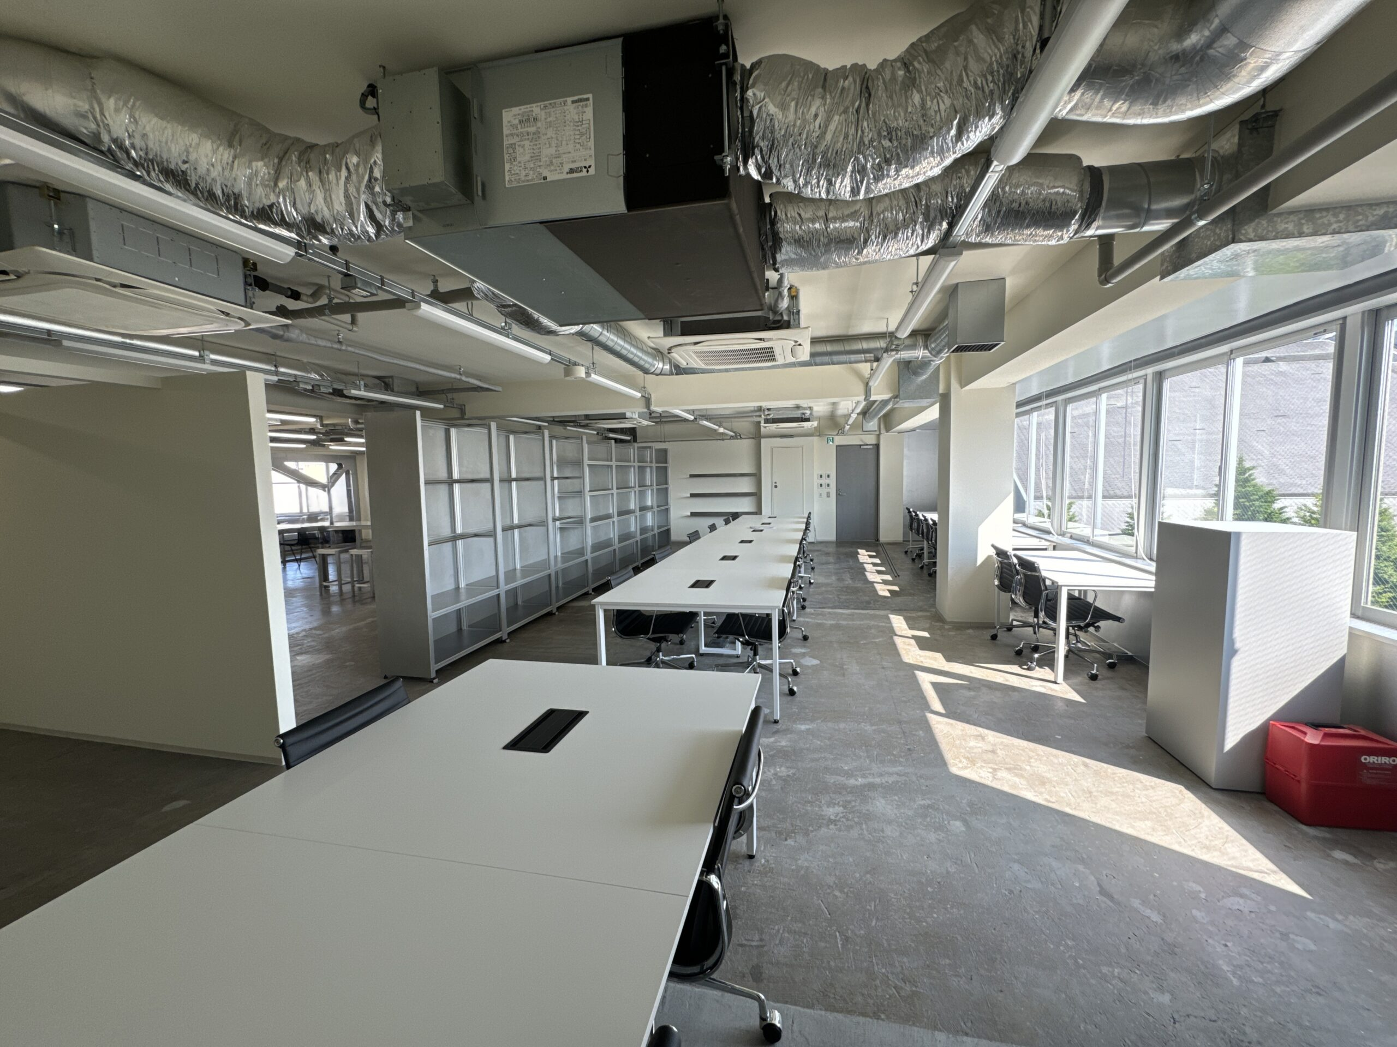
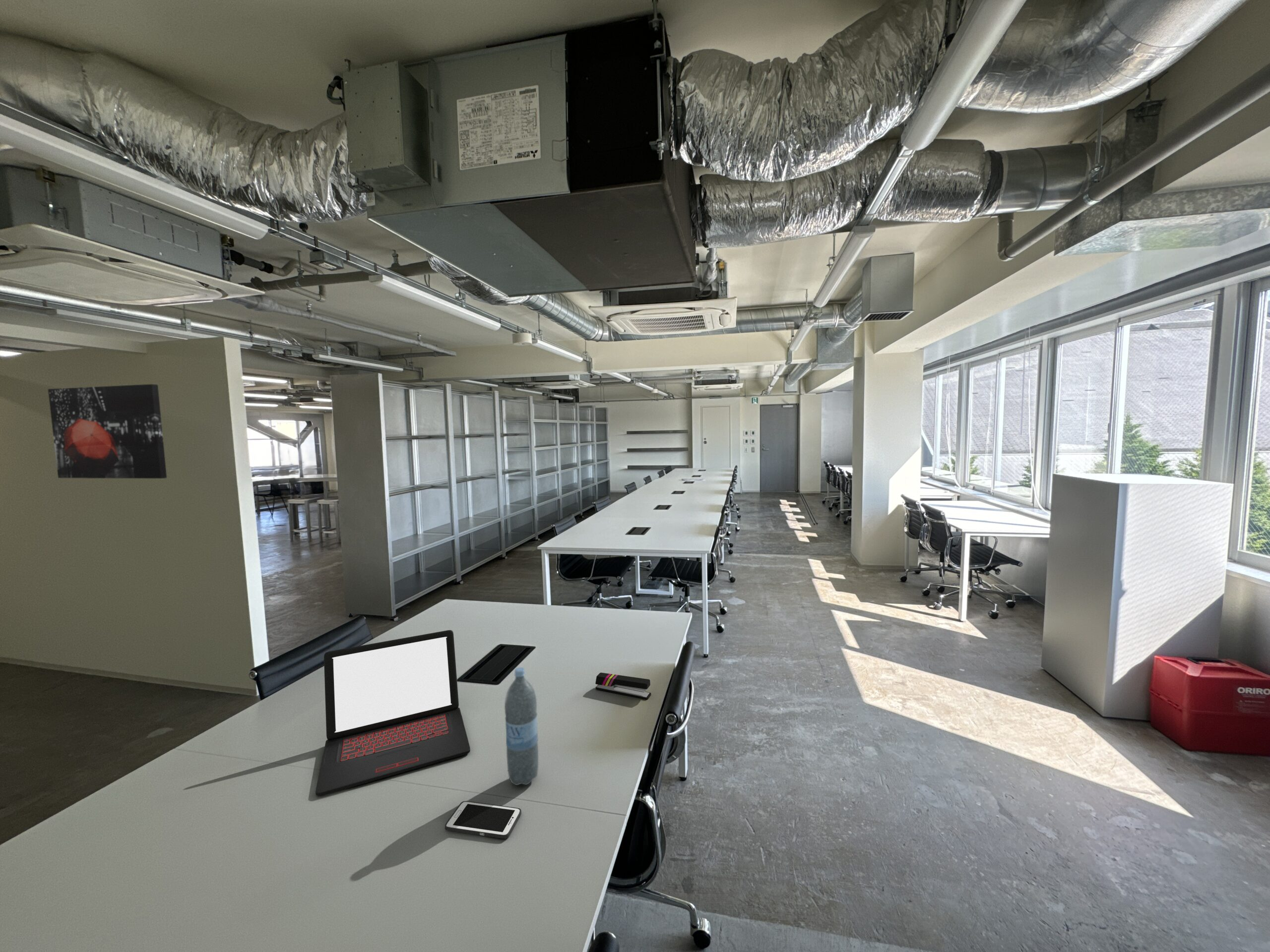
+ water bottle (521, 725)
+ stapler (623, 684)
+ laptop (394, 702)
+ cell phone (484, 819)
+ wall art (106, 432)
